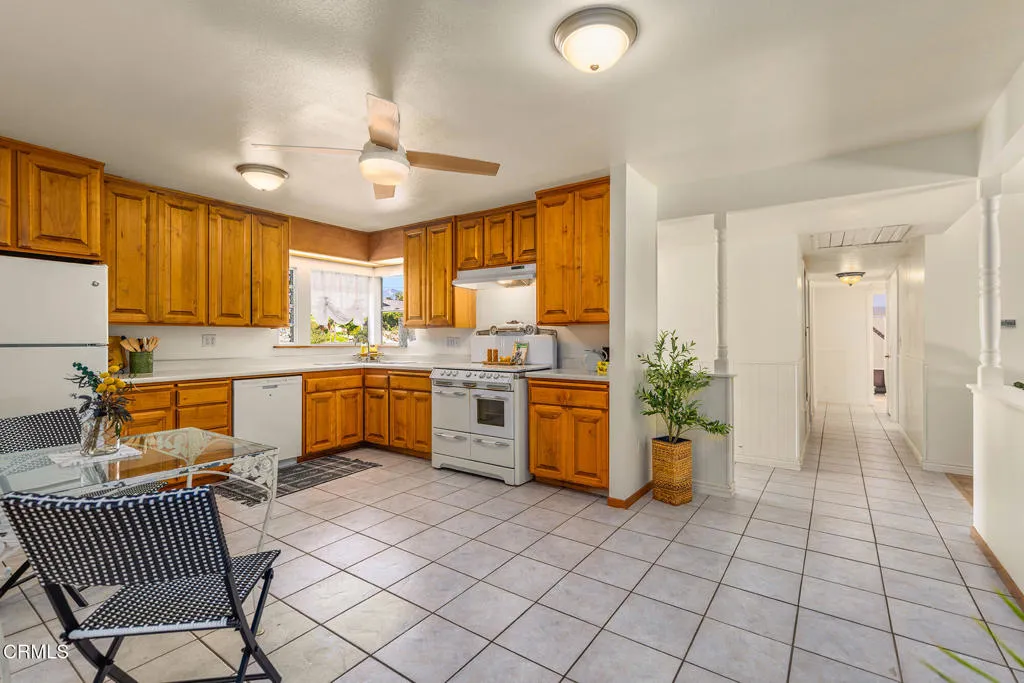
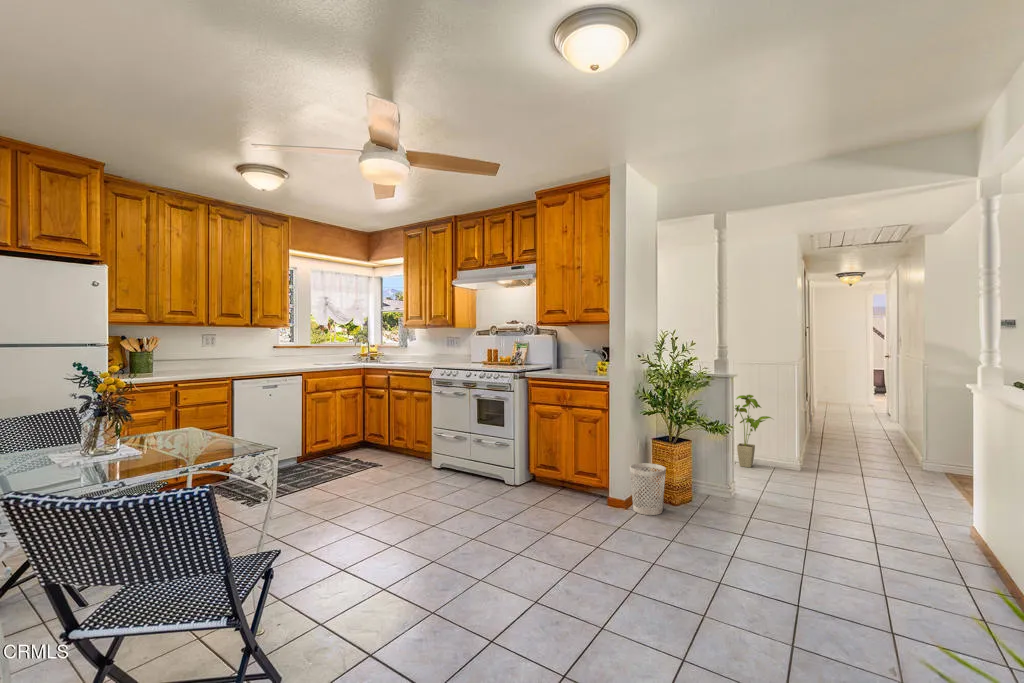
+ house plant (751, 430)
+ wastebasket (647, 488)
